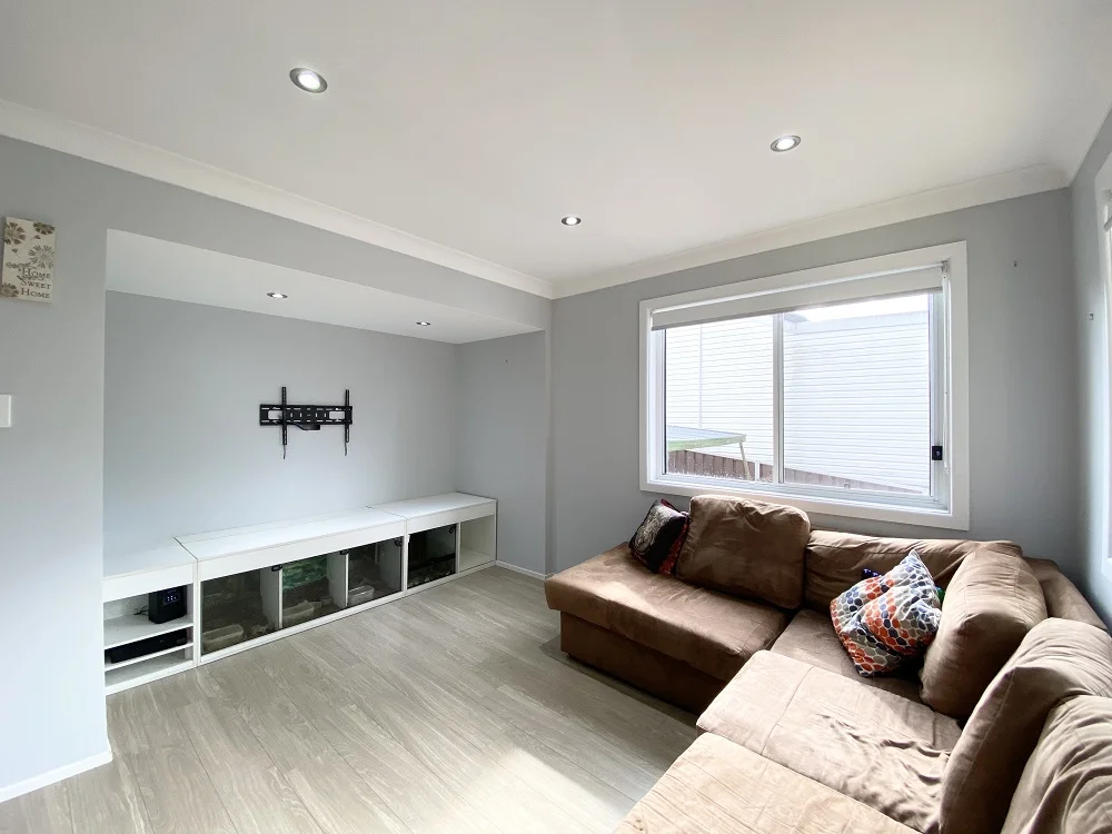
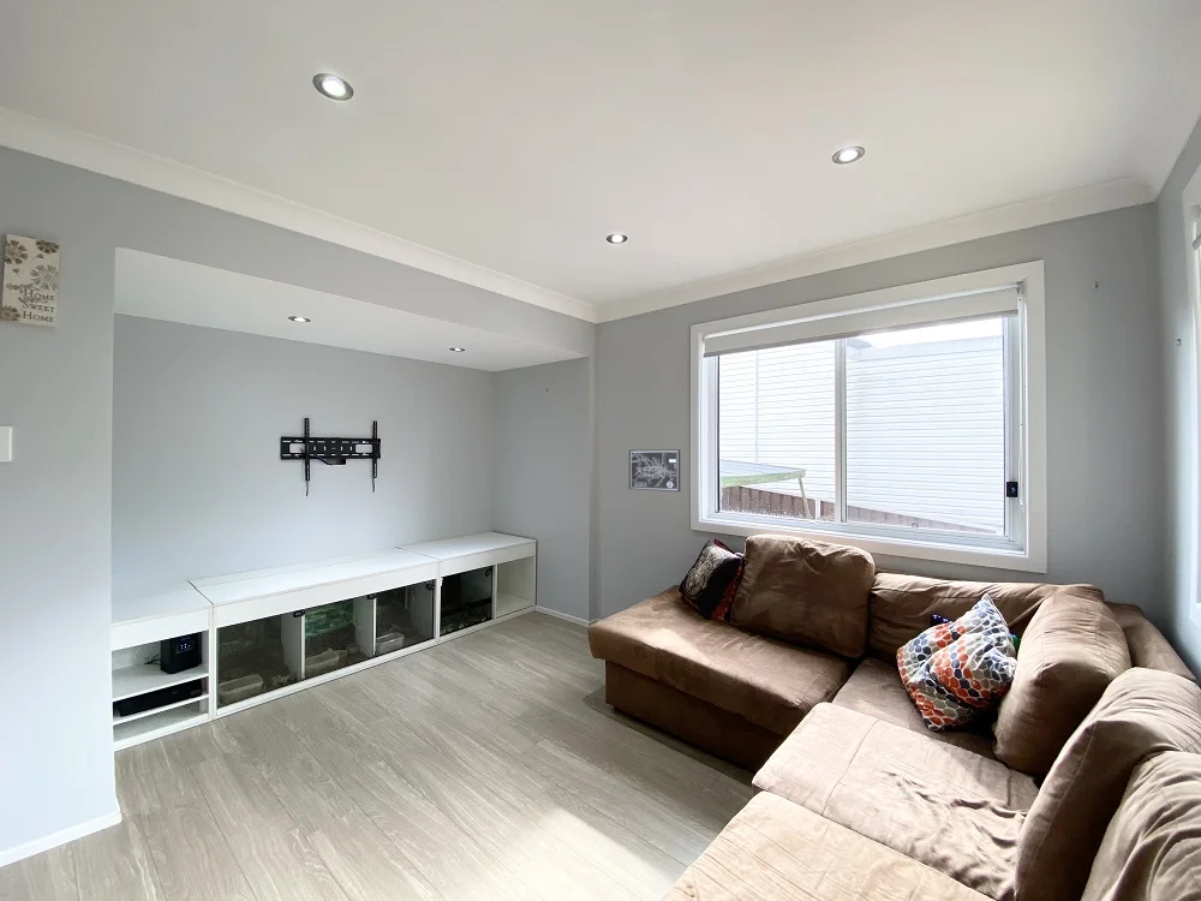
+ wall art (653, 470)
